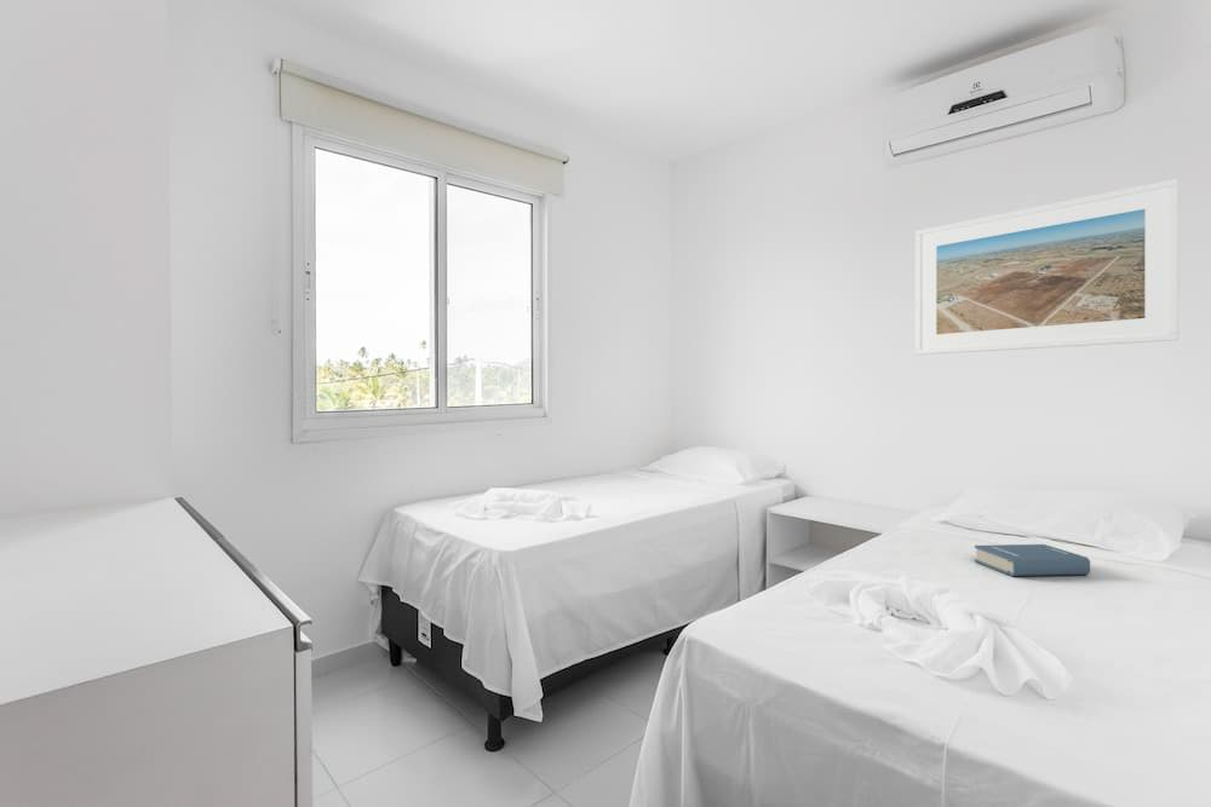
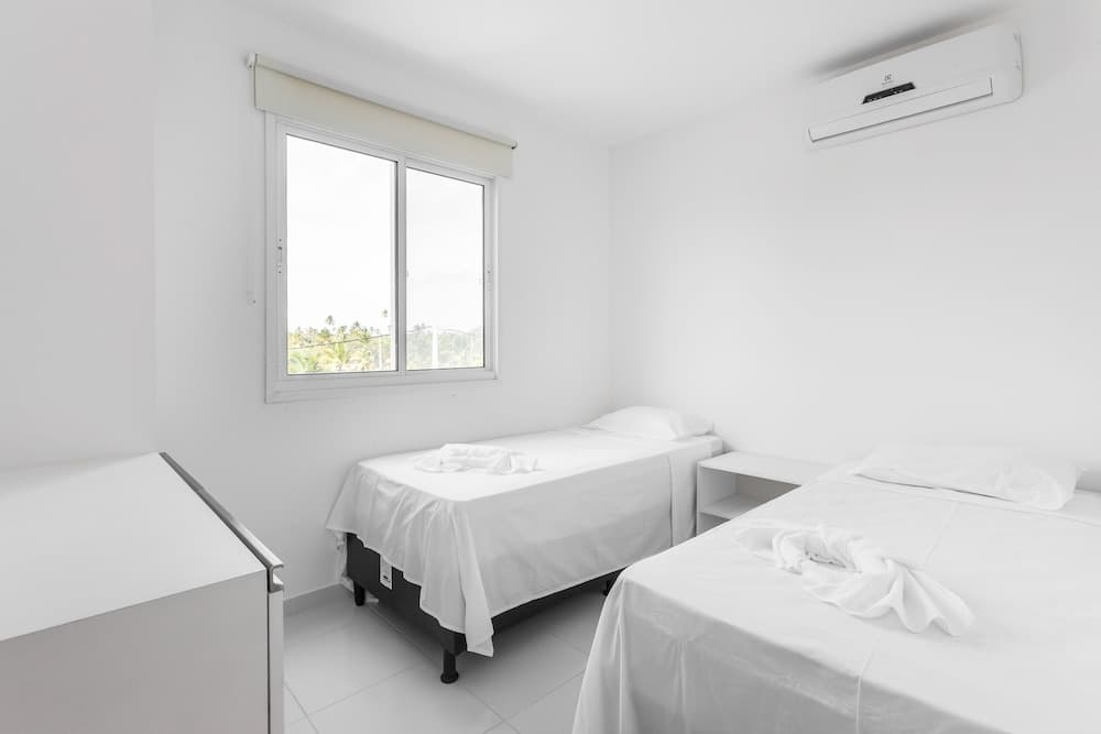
- hardback book (1029, 559)
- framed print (1029, 278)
